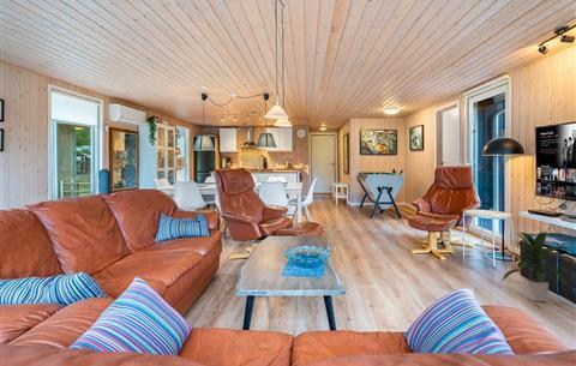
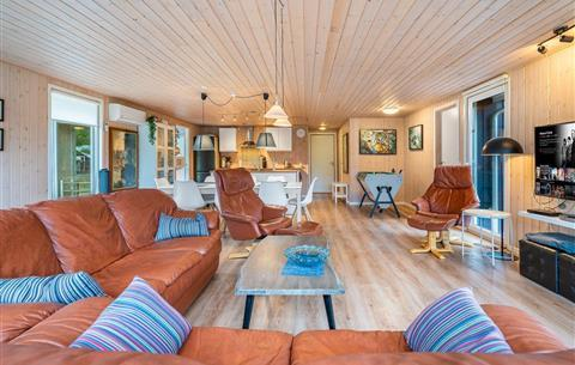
- indoor plant (532, 263)
